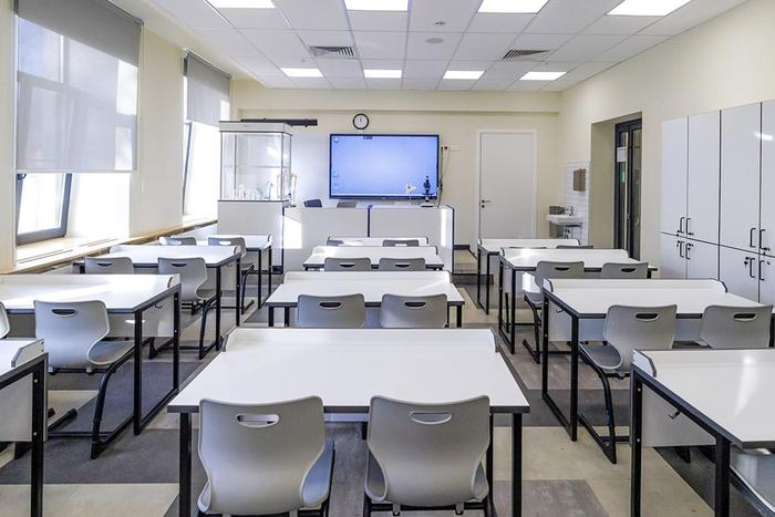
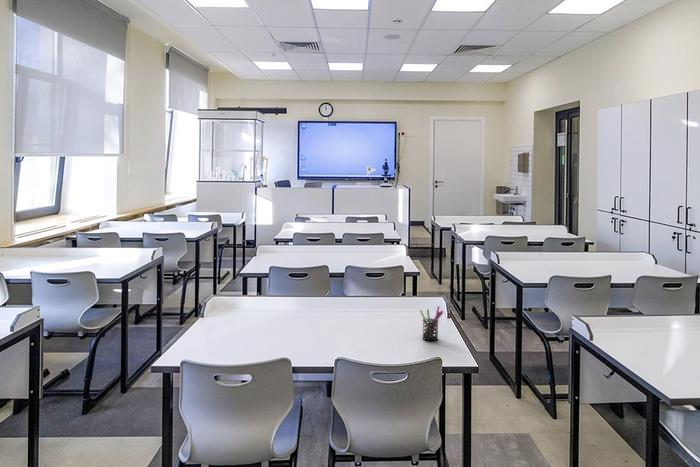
+ pen holder (430, 322)
